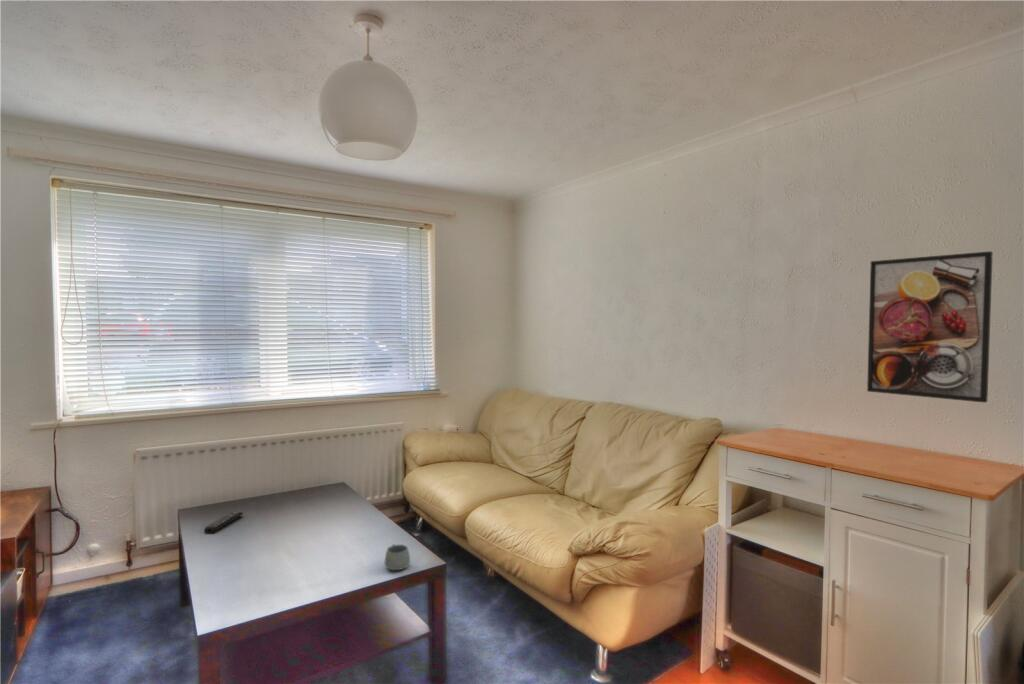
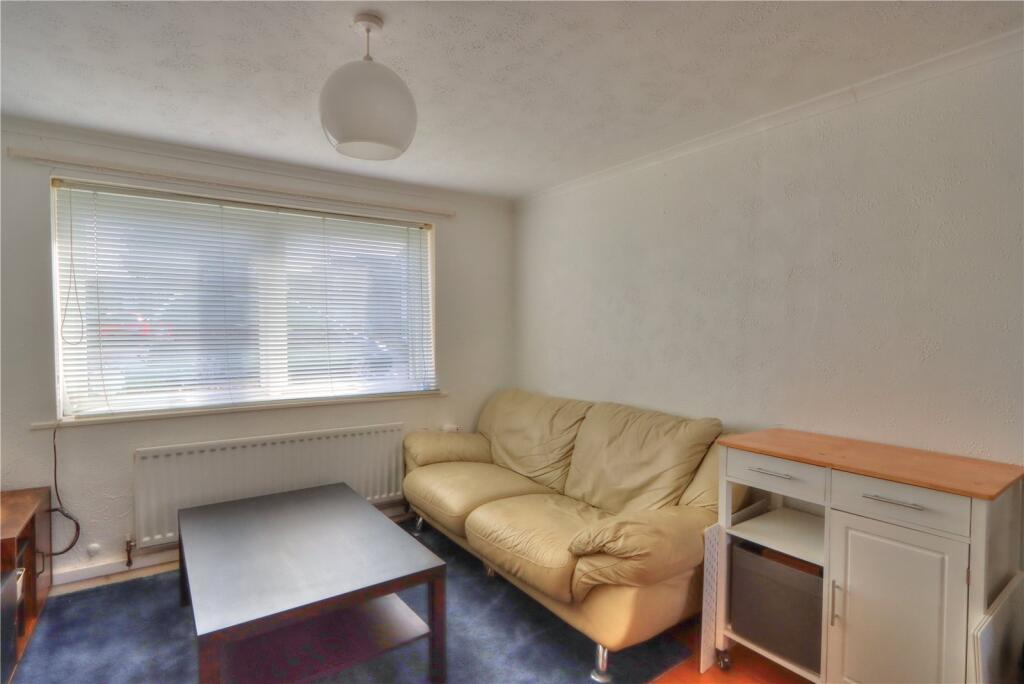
- mug (396, 556)
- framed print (925, 326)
- remote control (224, 521)
